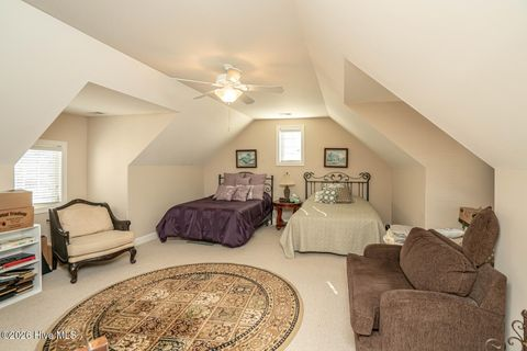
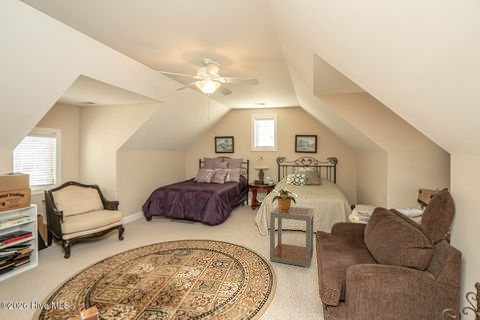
+ potted plant (284, 199)
+ side table (281, 233)
